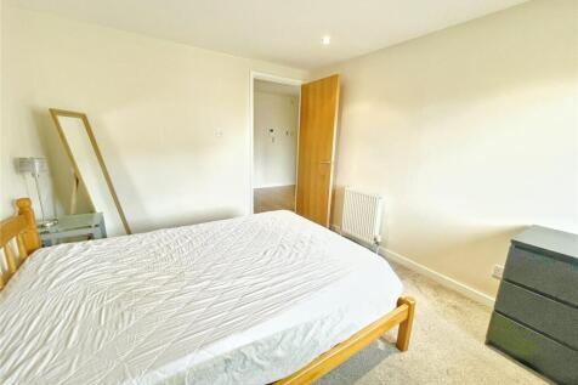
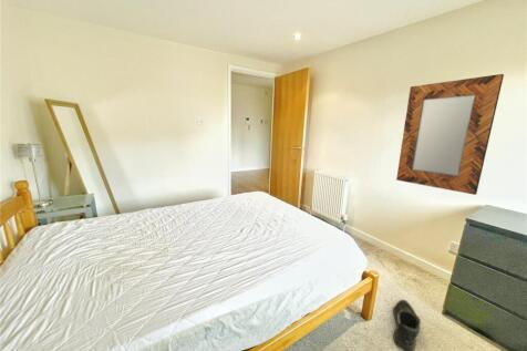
+ home mirror (441, 136)
+ shoe (405, 318)
